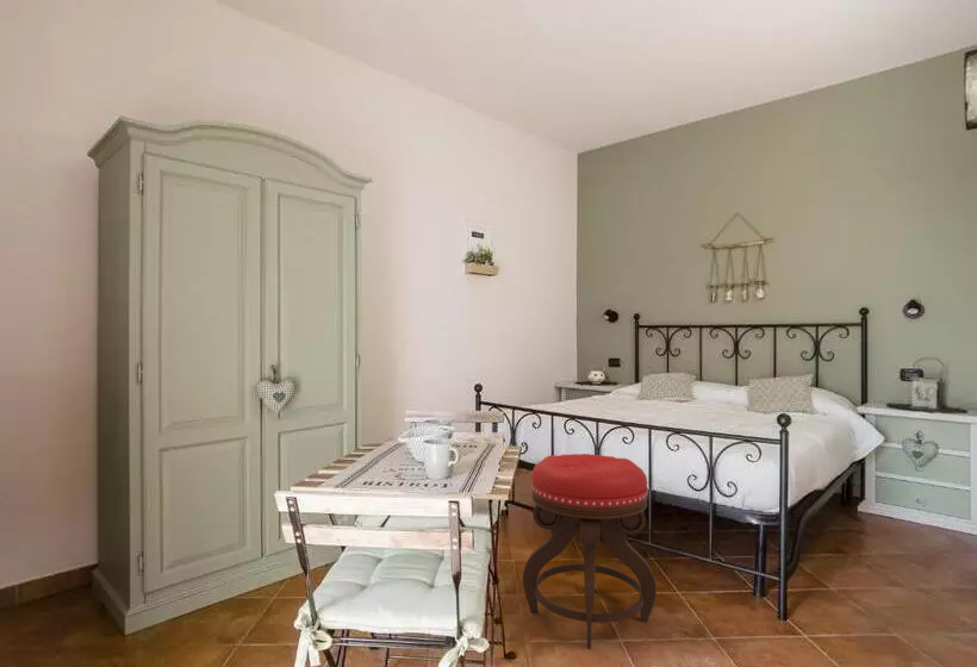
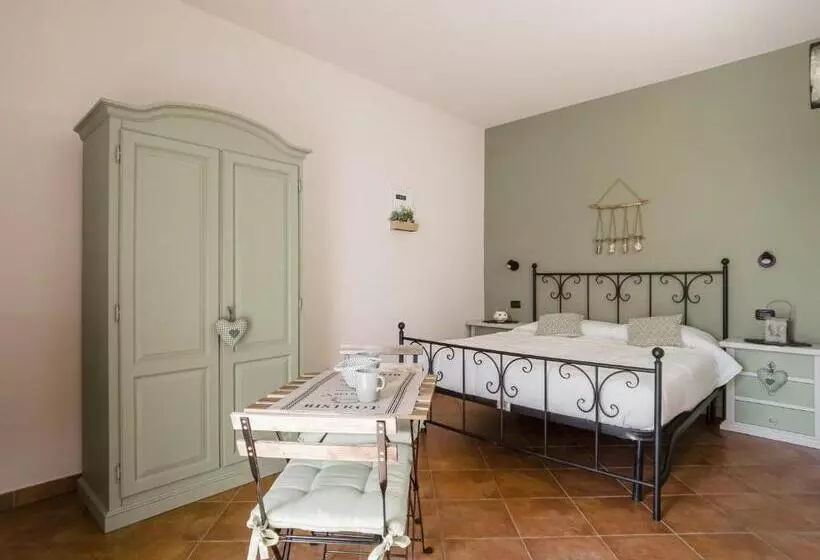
- stool (587, 537)
